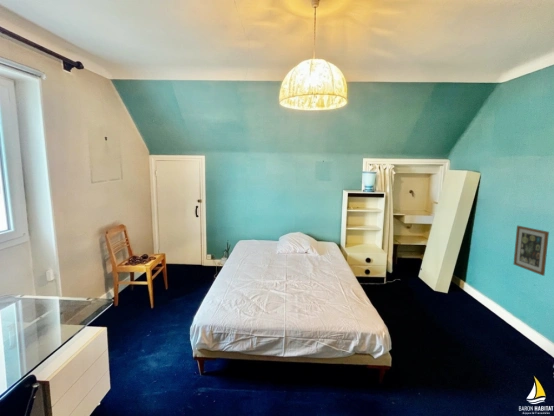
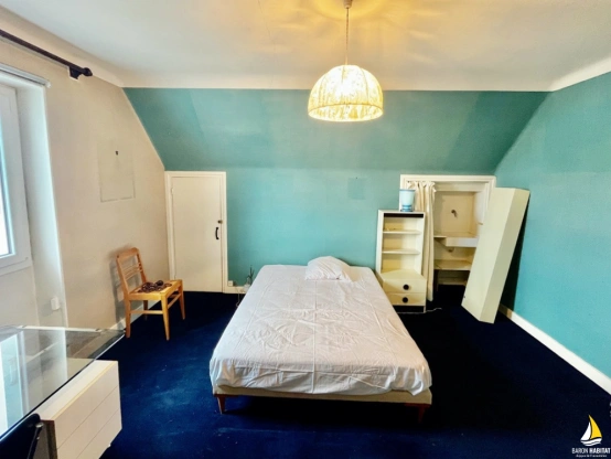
- wall art (529, 249)
